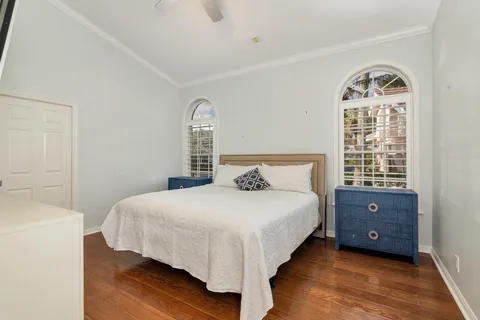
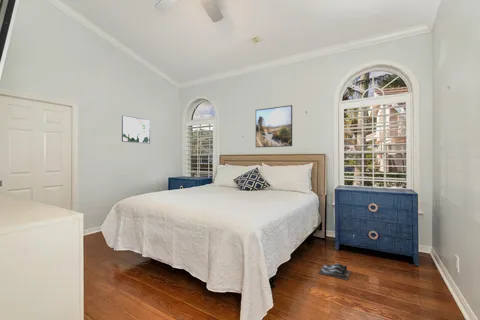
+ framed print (273, 127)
+ shoe (334, 268)
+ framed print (136, 130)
